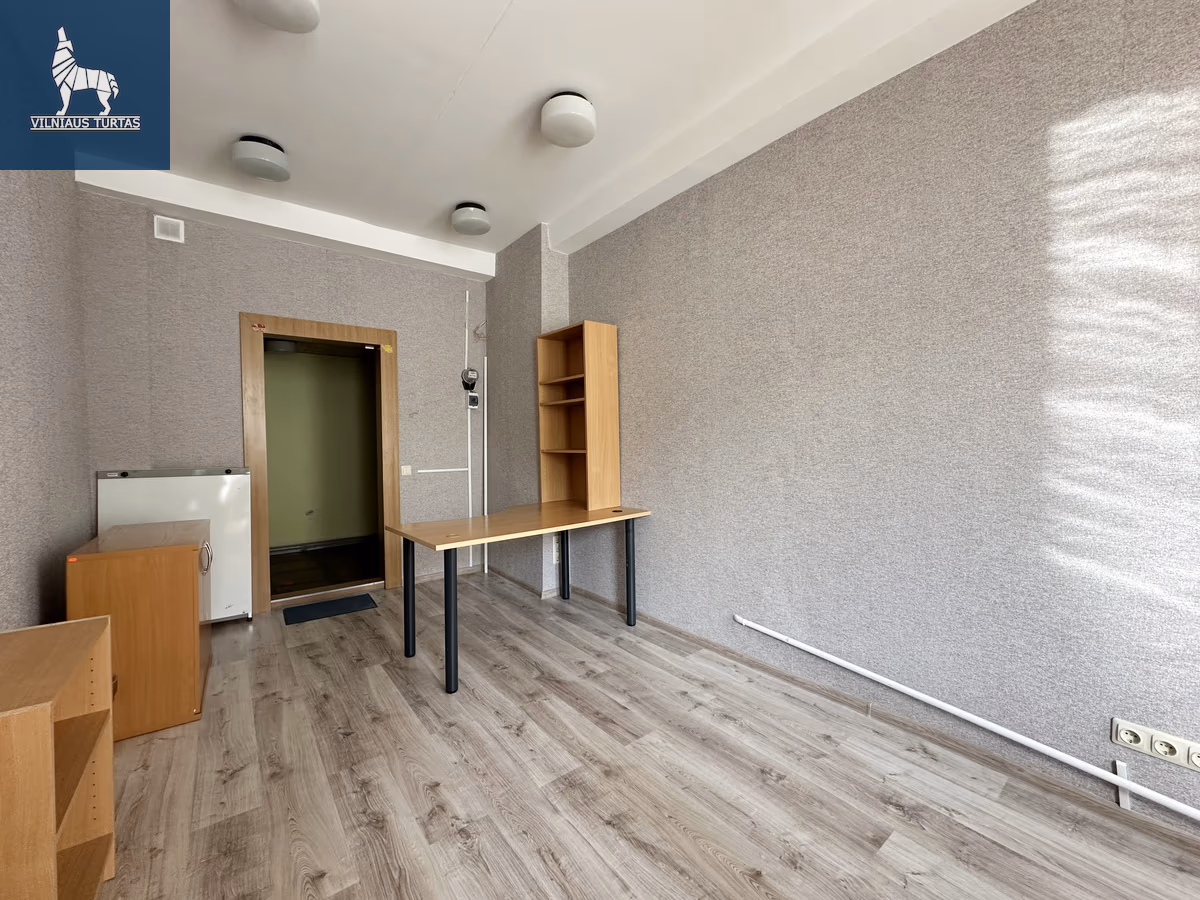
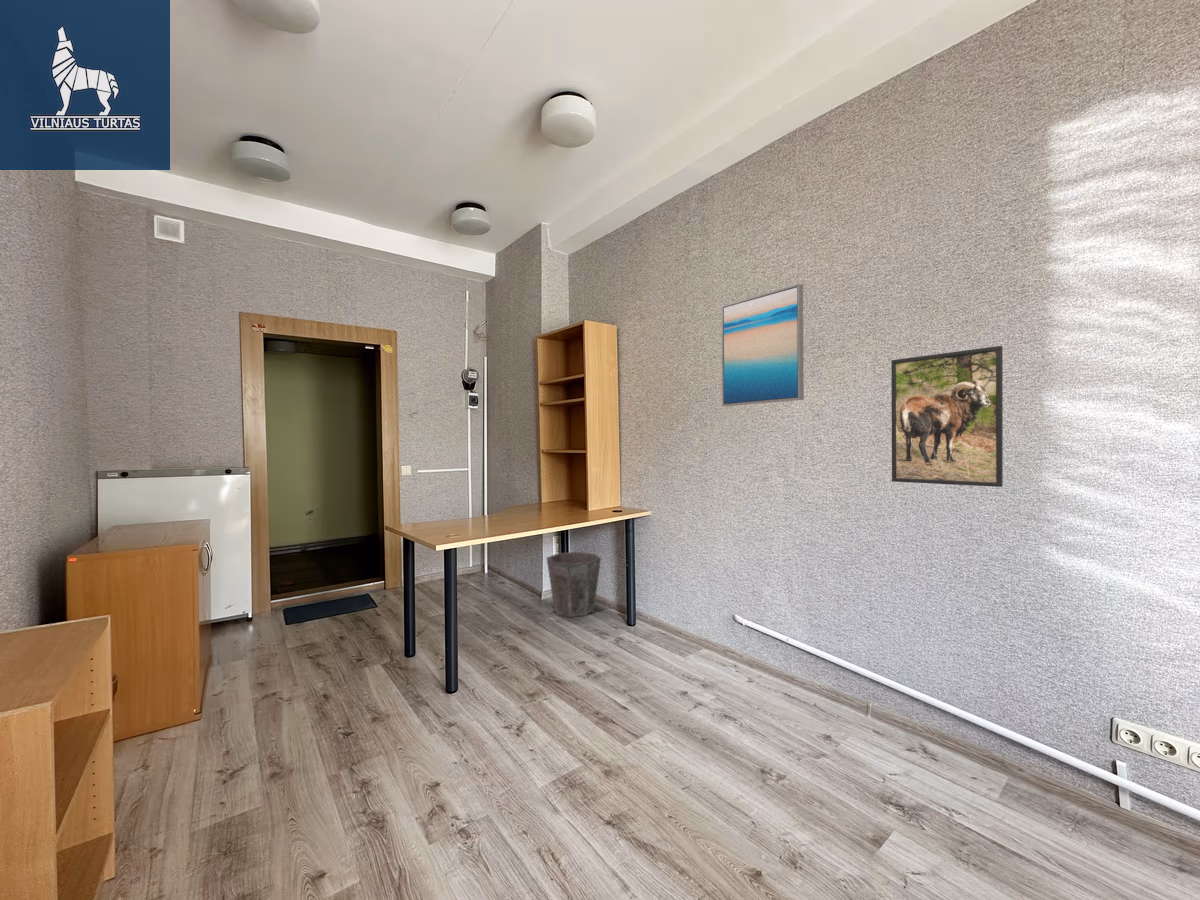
+ waste bin (573, 583)
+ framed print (943, 418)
+ wall art (759, 349)
